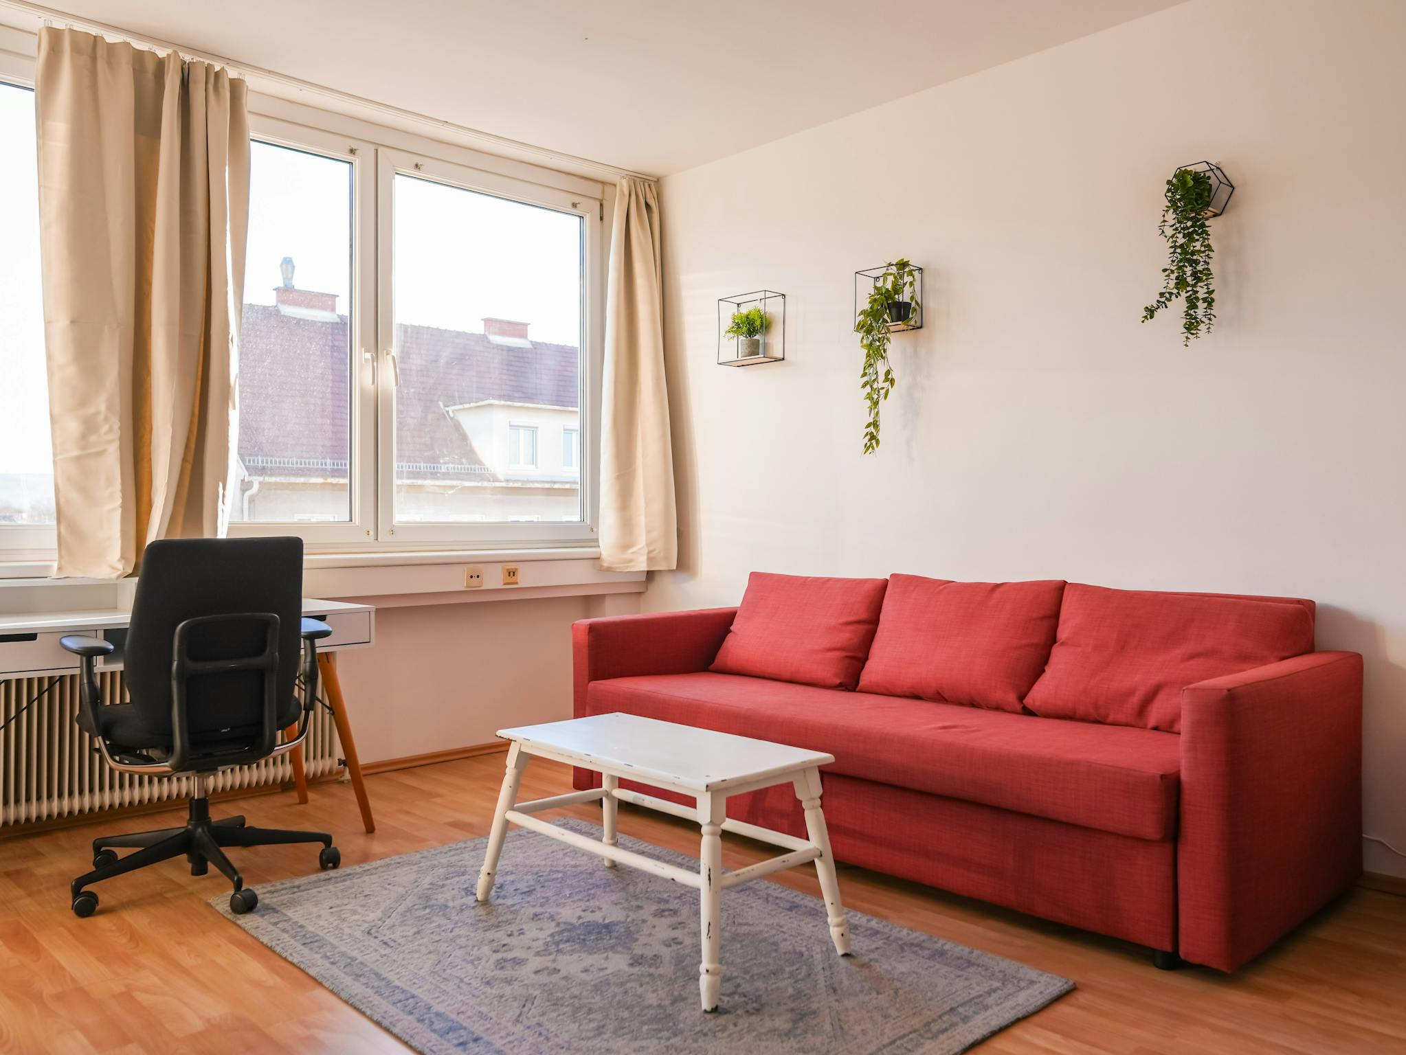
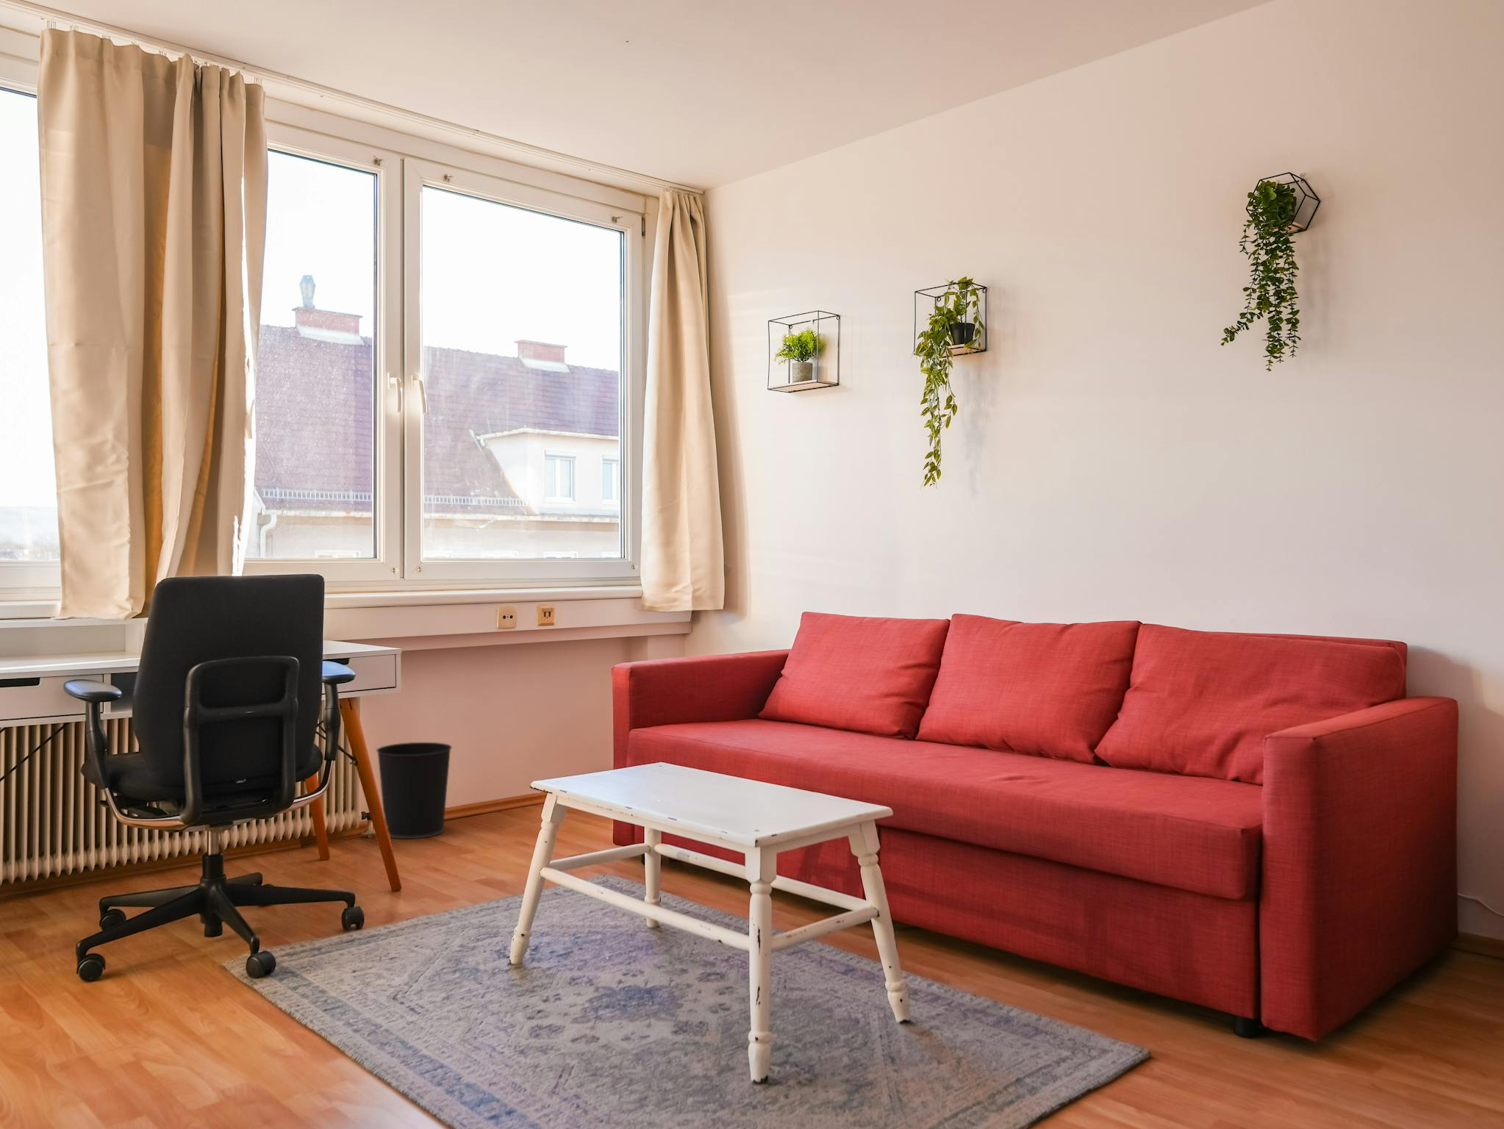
+ wastebasket (414, 790)
